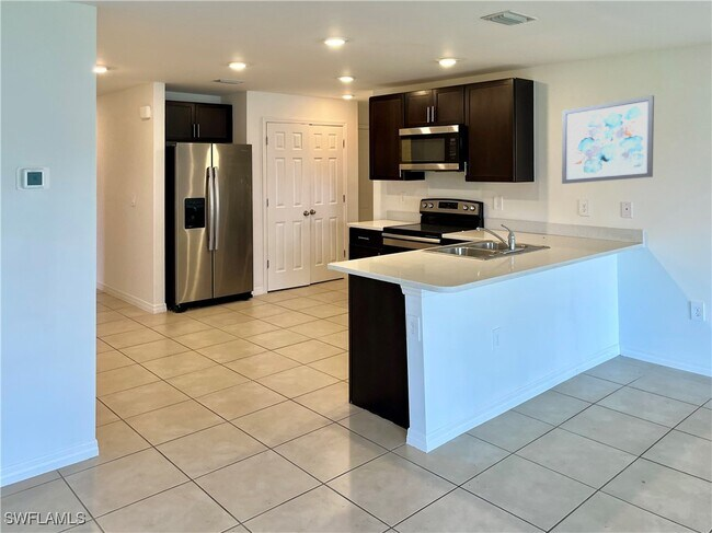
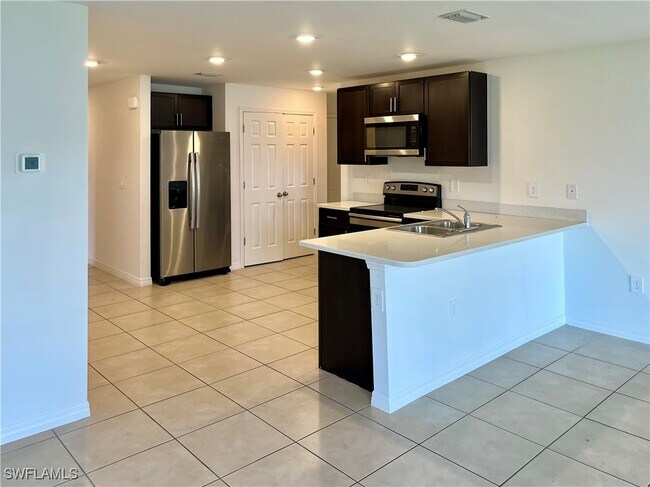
- wall art (605, 141)
